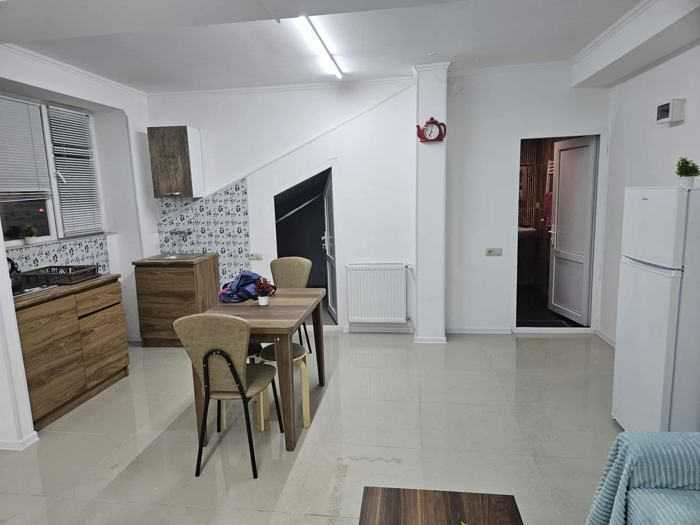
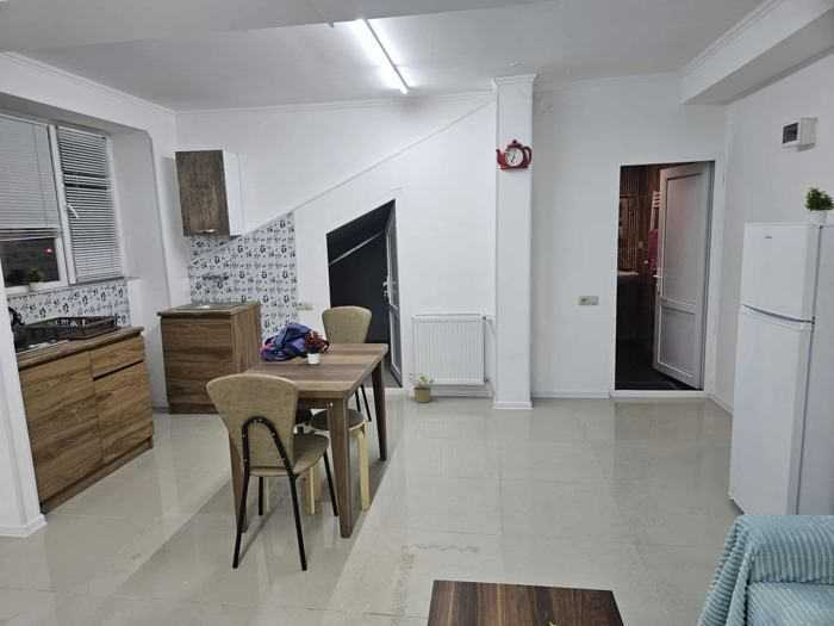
+ potted plant (421, 385)
